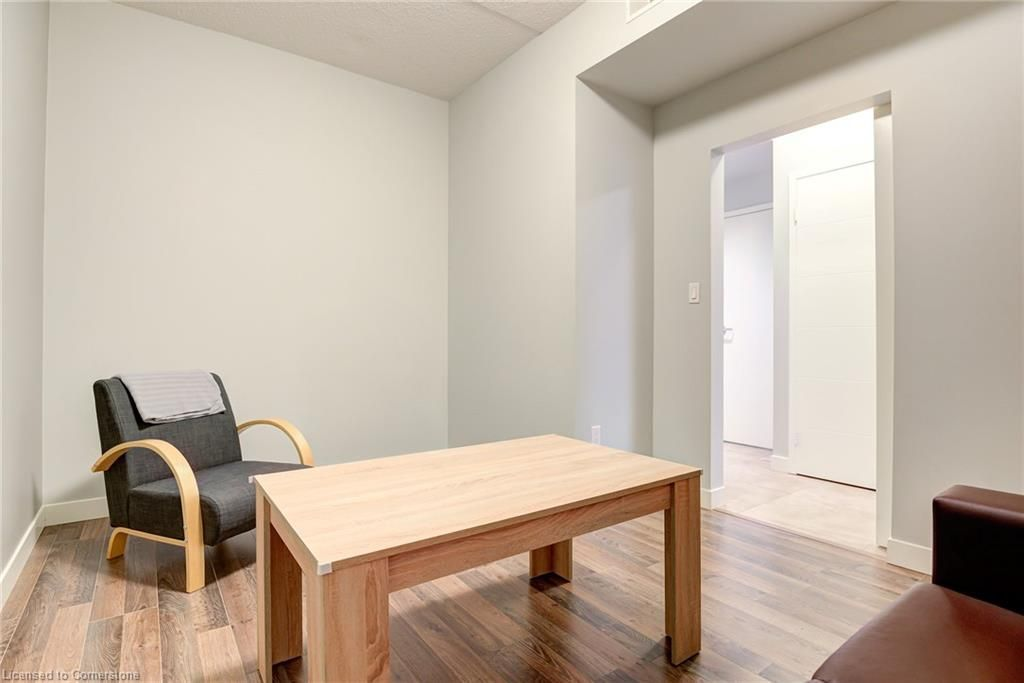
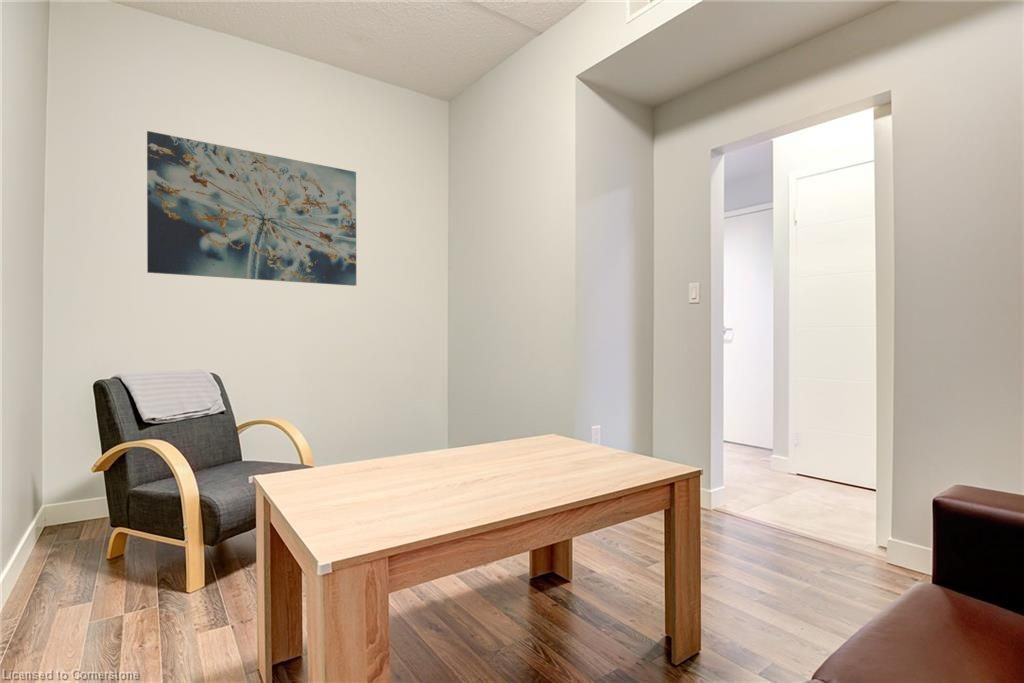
+ wall art (262, 217)
